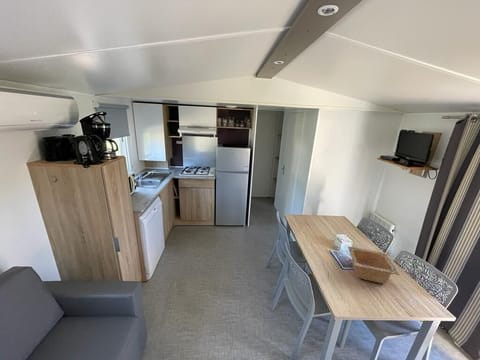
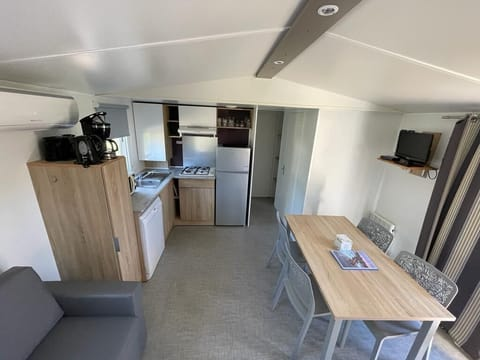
- serving bowl (369, 265)
